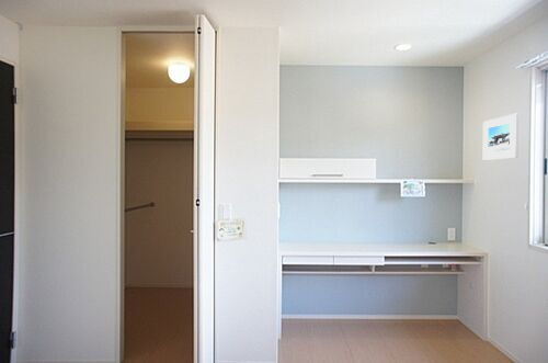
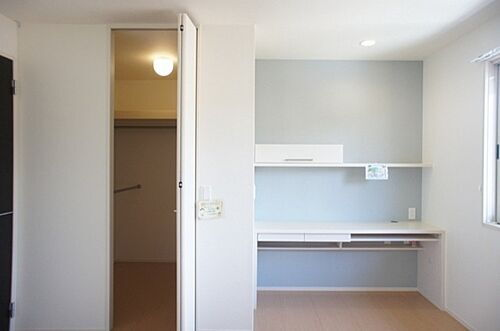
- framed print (499, 138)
